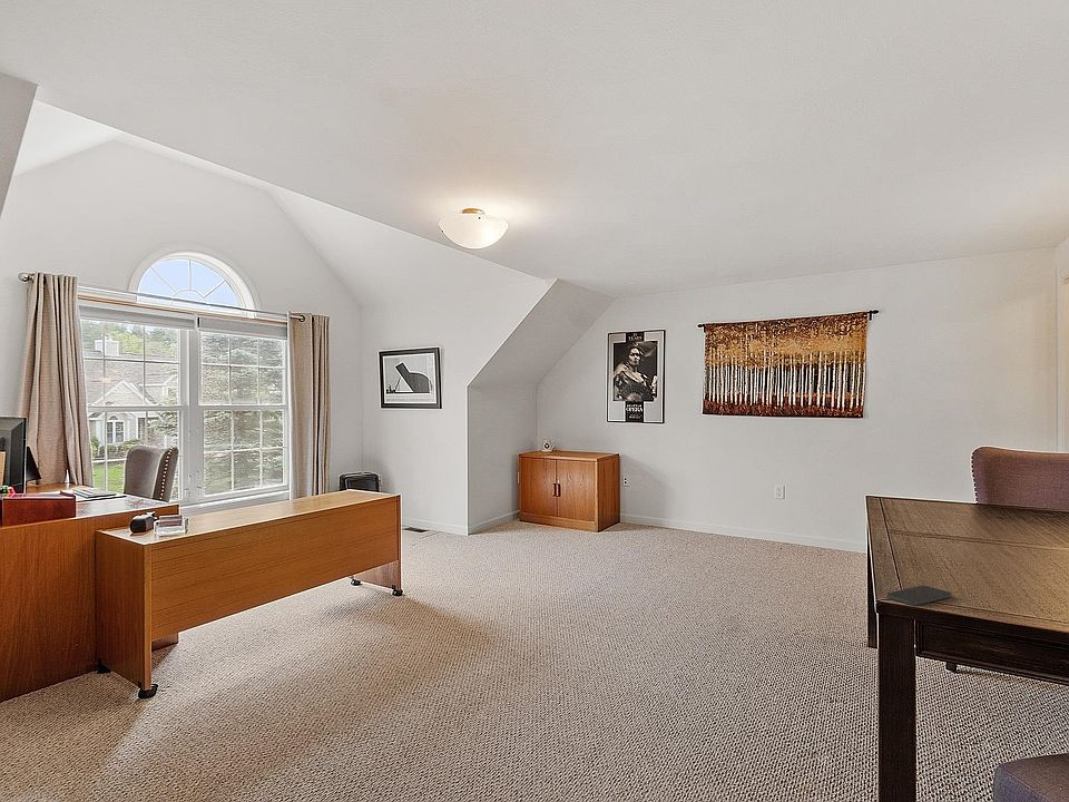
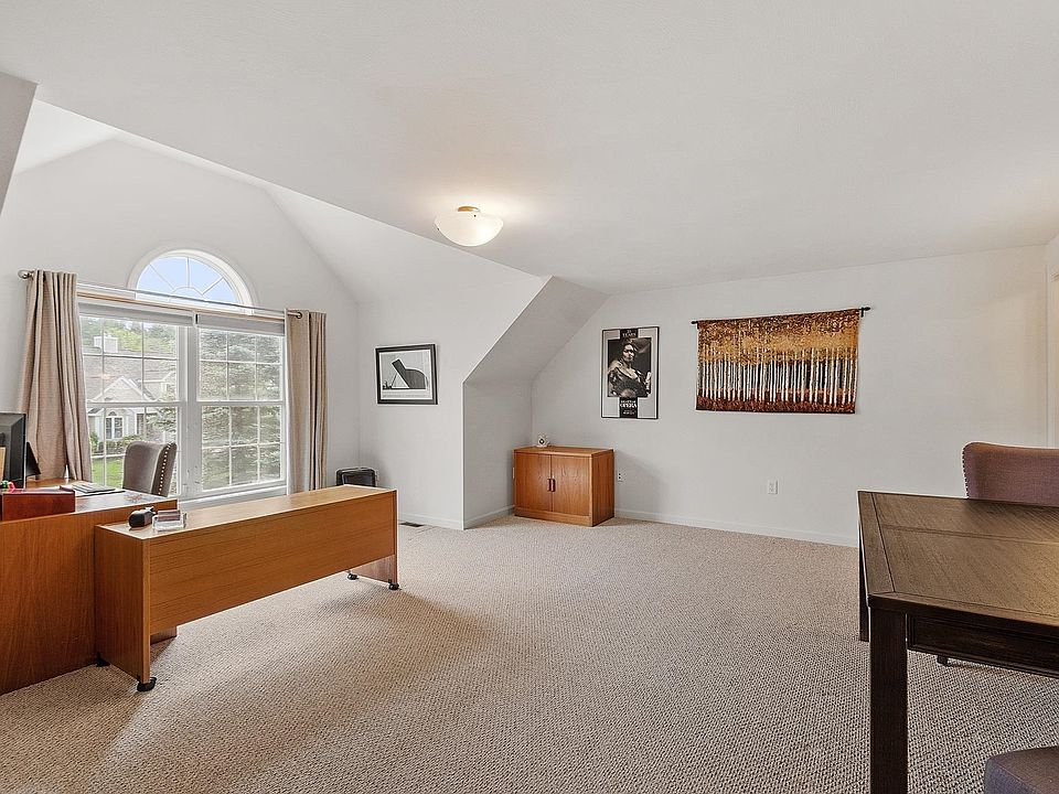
- smartphone (919, 595)
